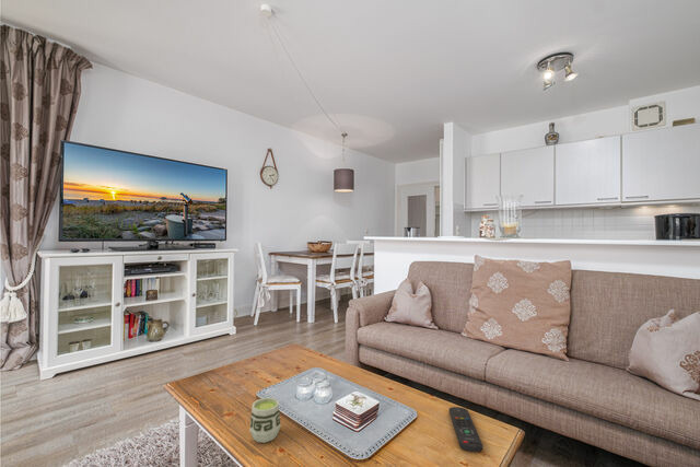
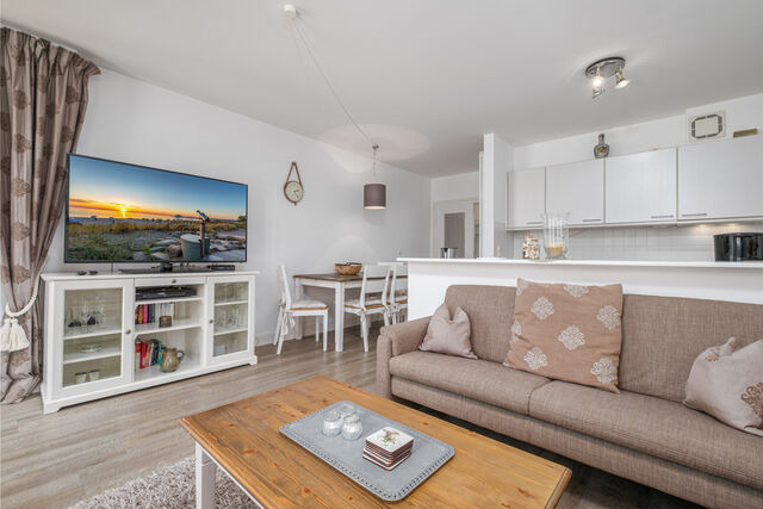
- cup (265, 419)
- remote control (464, 427)
